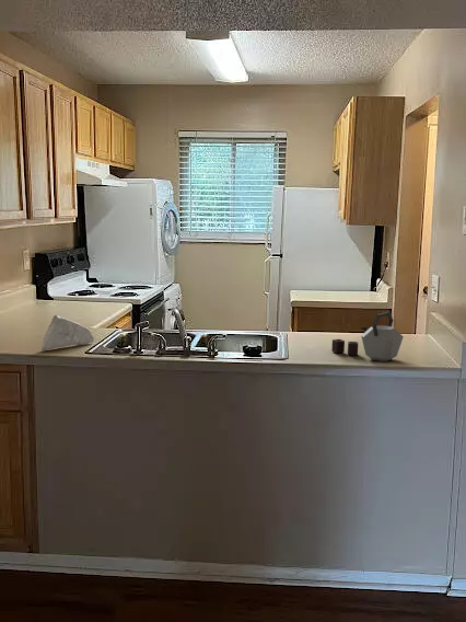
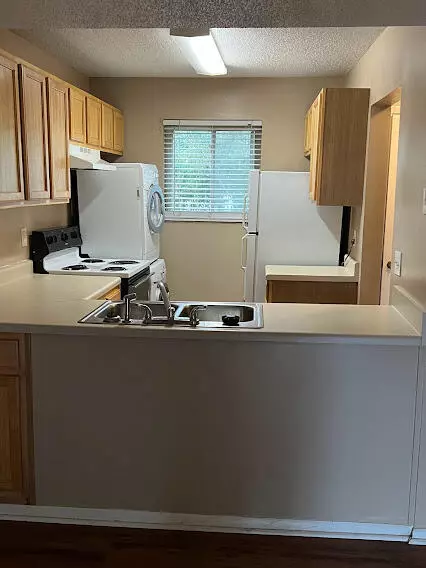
- dishrag (67, 330)
- kettle (364, 333)
